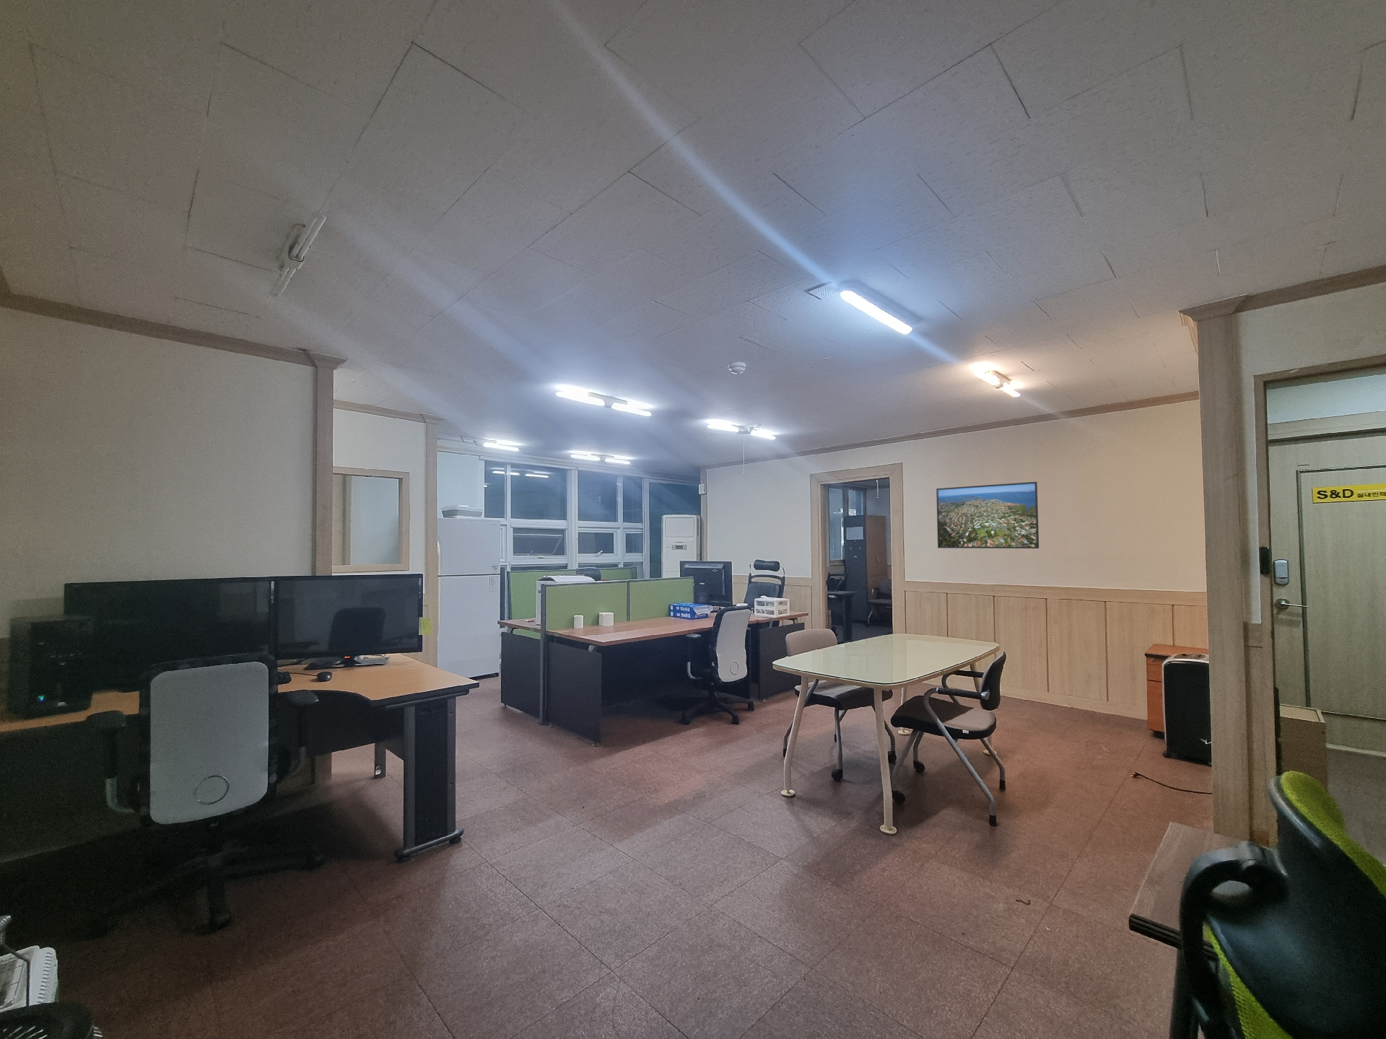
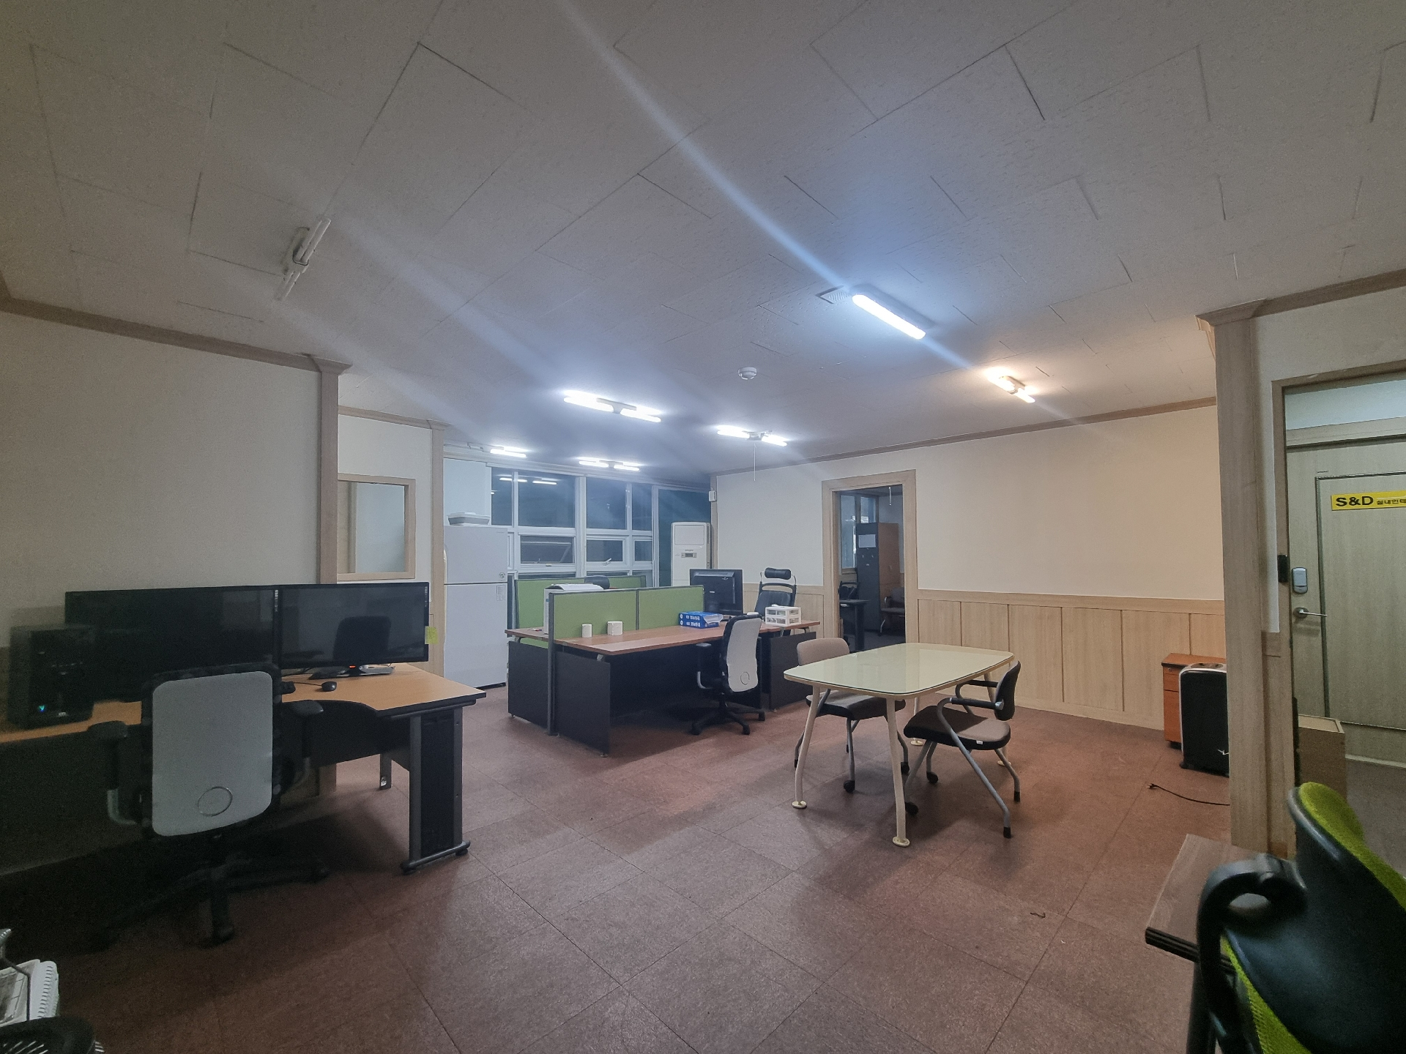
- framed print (984, 516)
